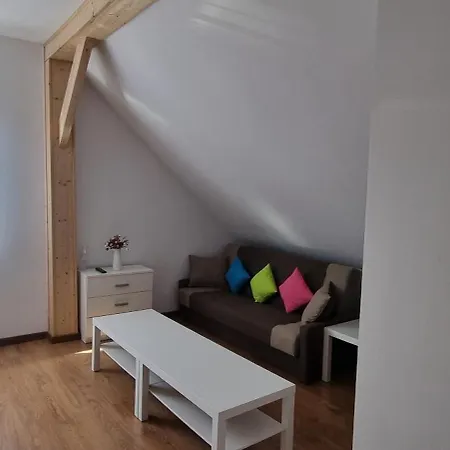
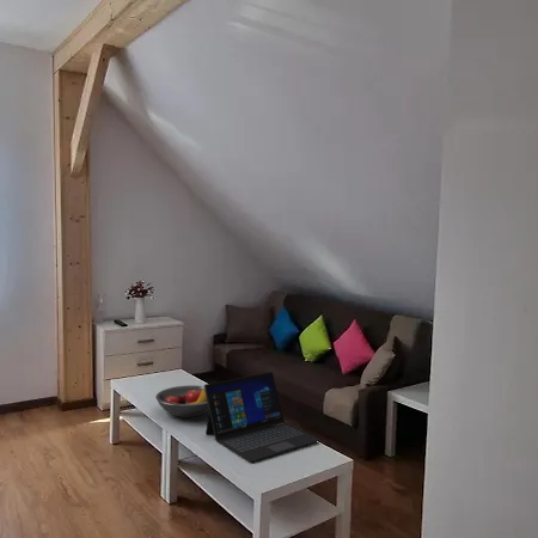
+ fruit bowl (188, 401)
+ laptop (262, 411)
